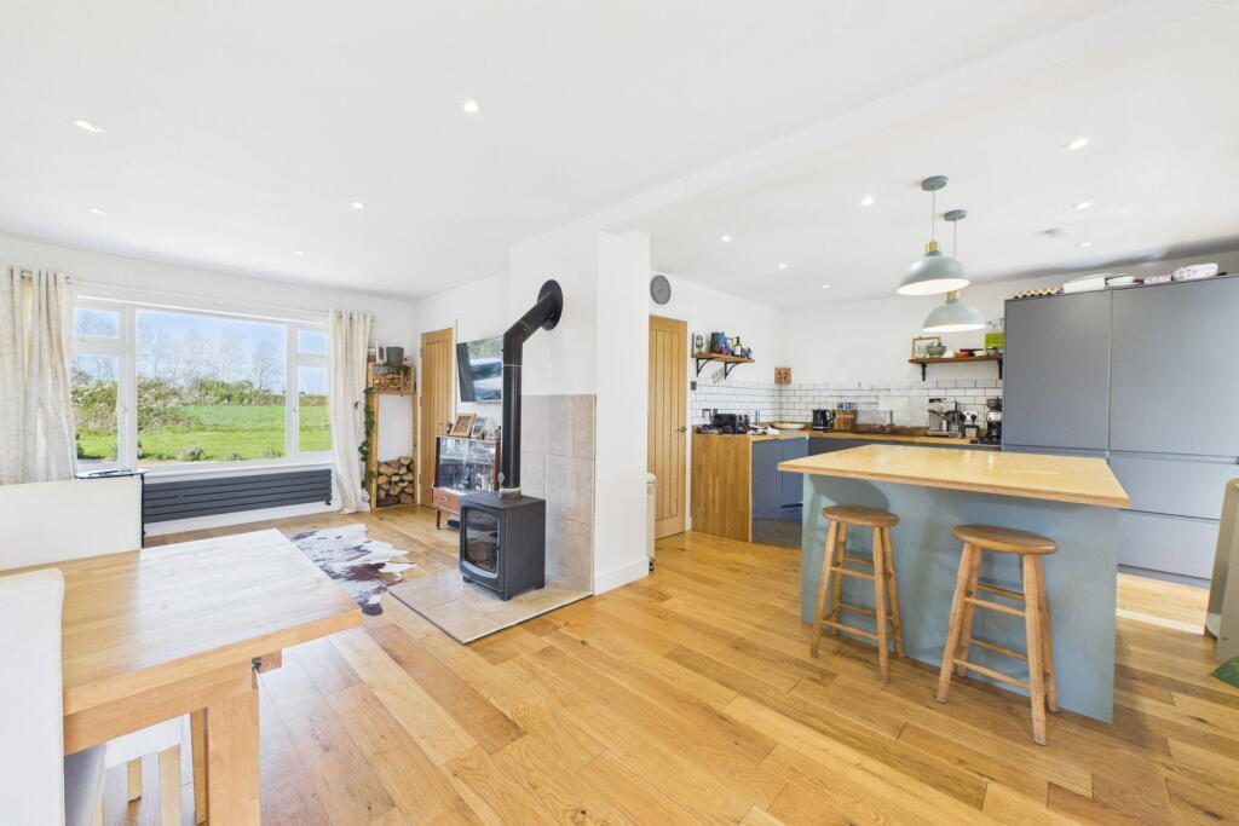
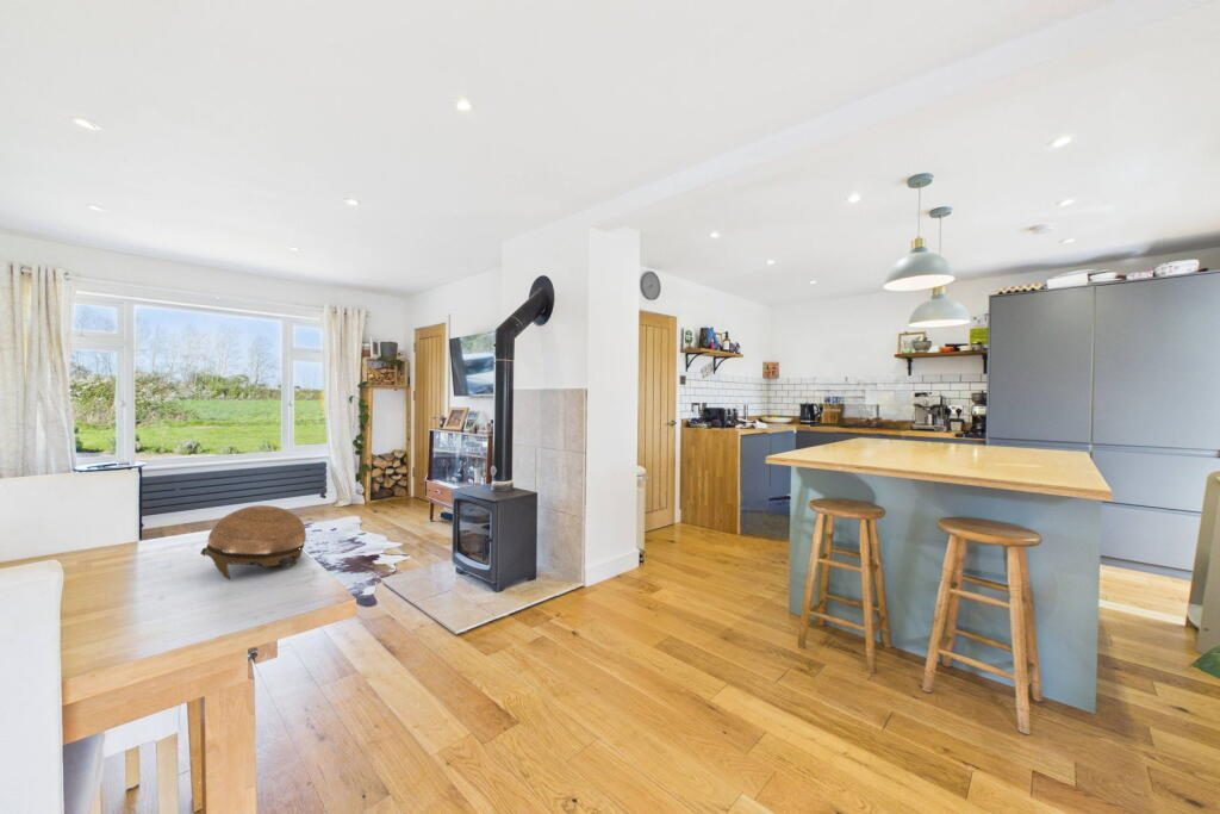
+ decorative bowl (257, 535)
